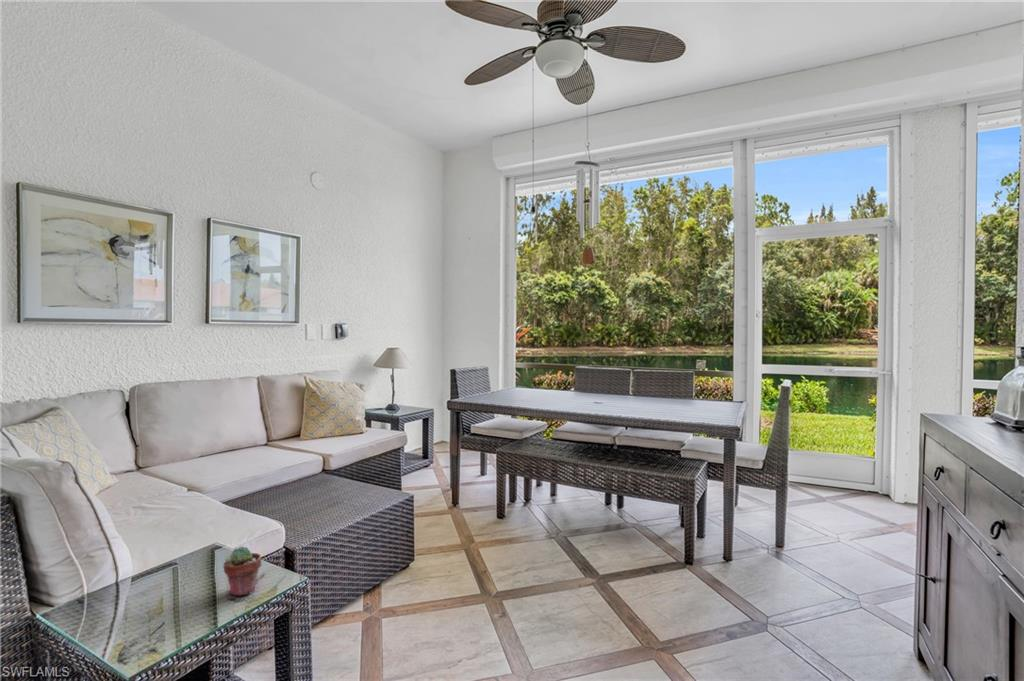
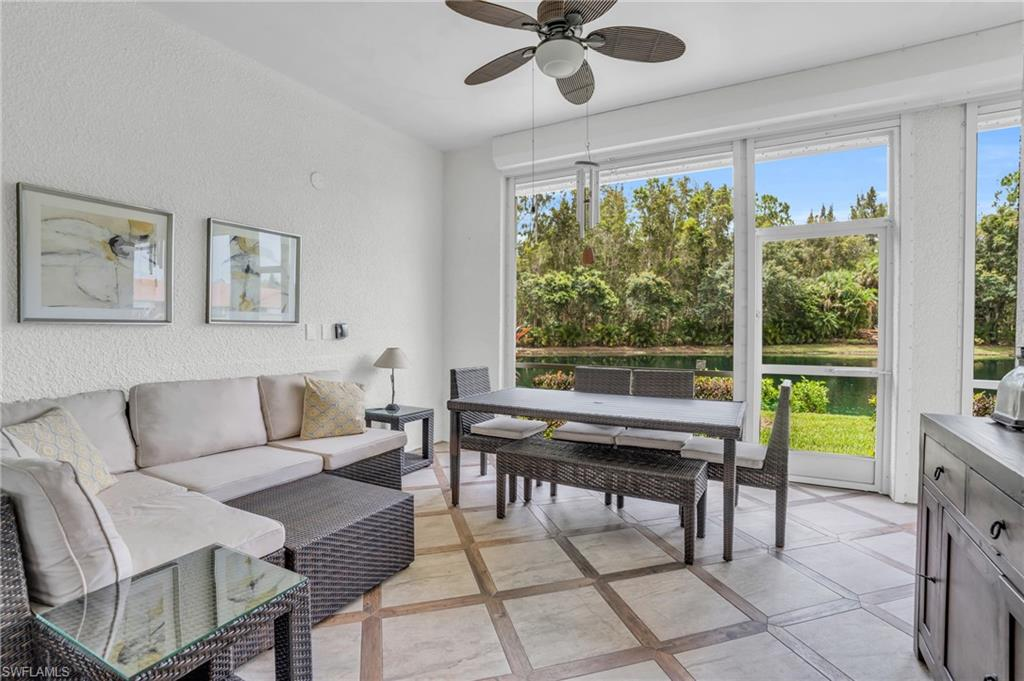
- potted succulent (242, 568)
